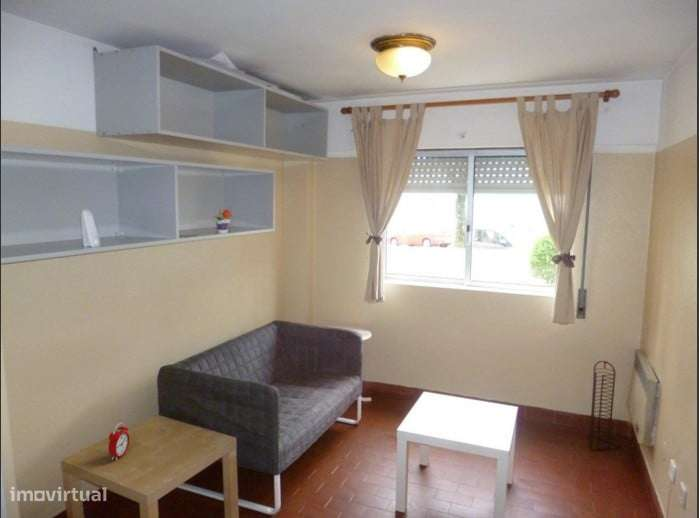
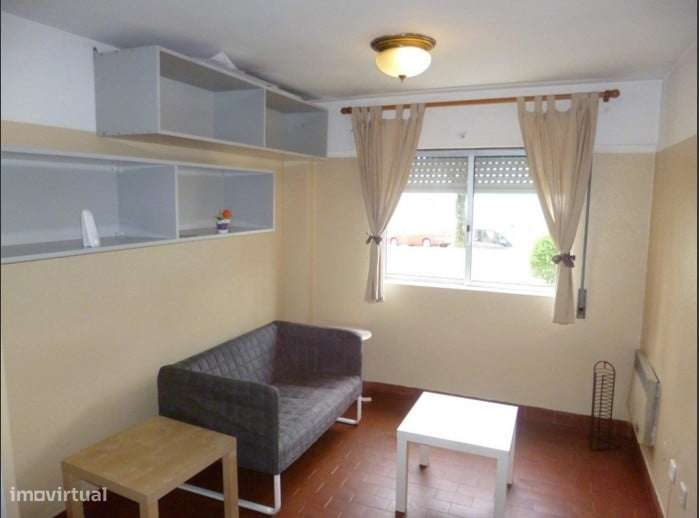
- alarm clock (119, 440)
